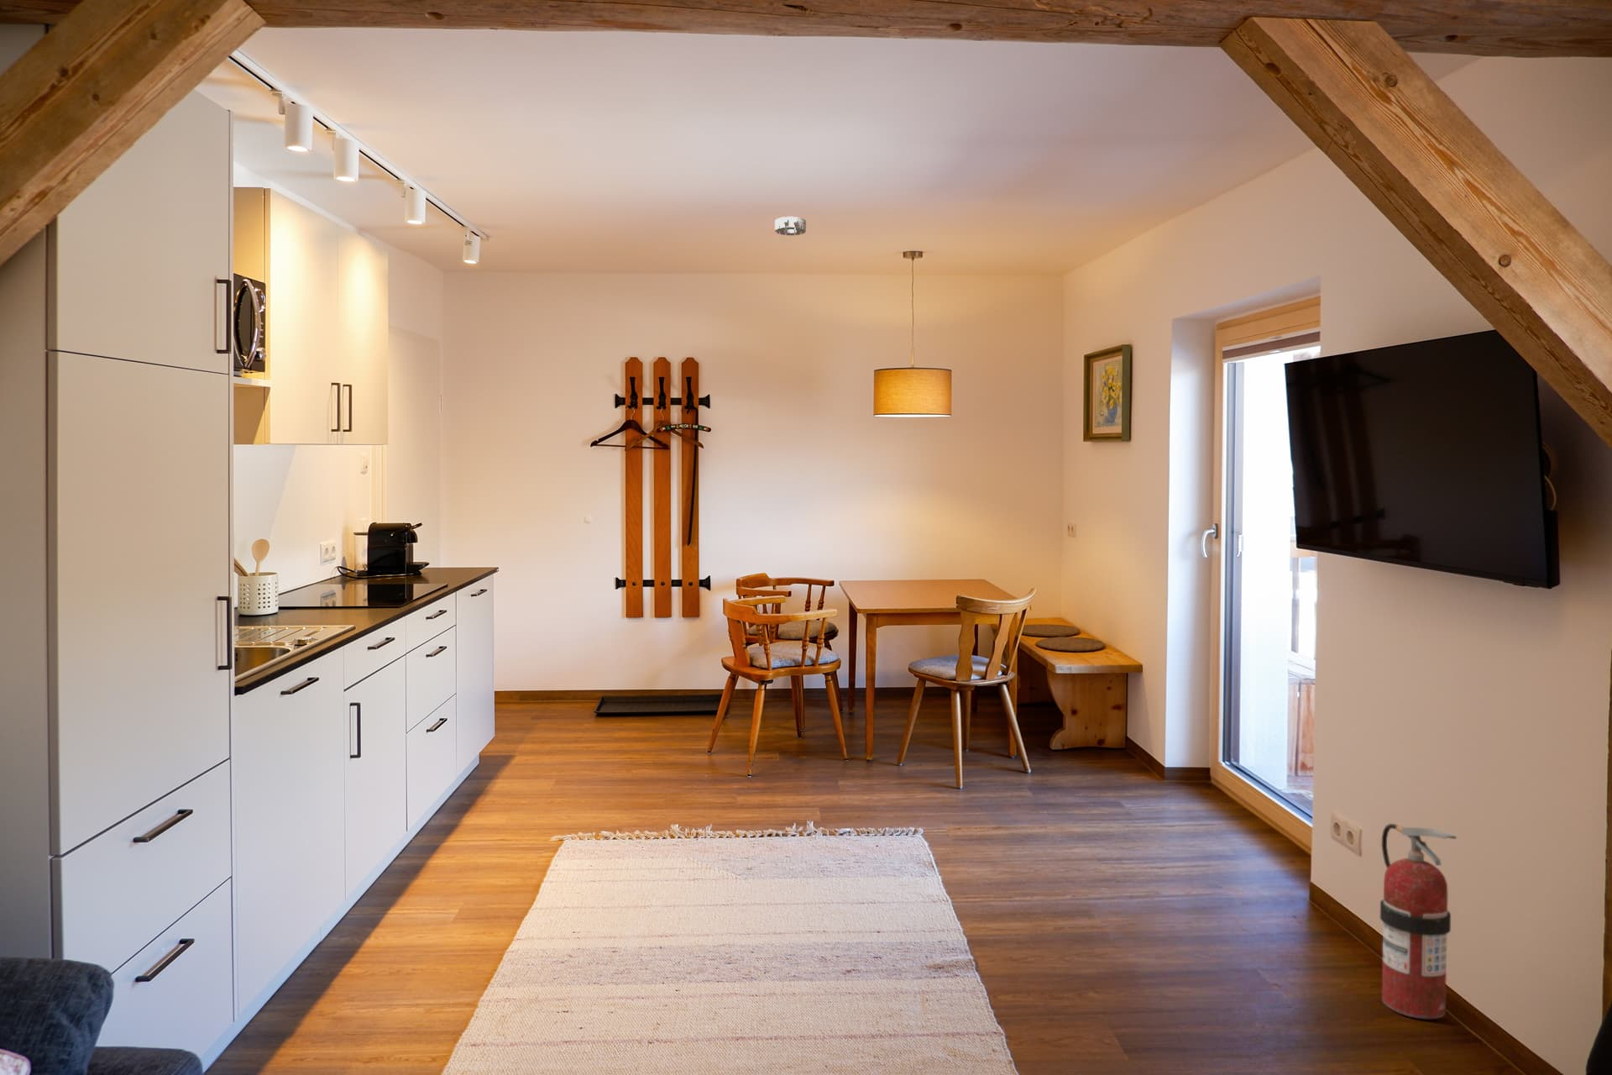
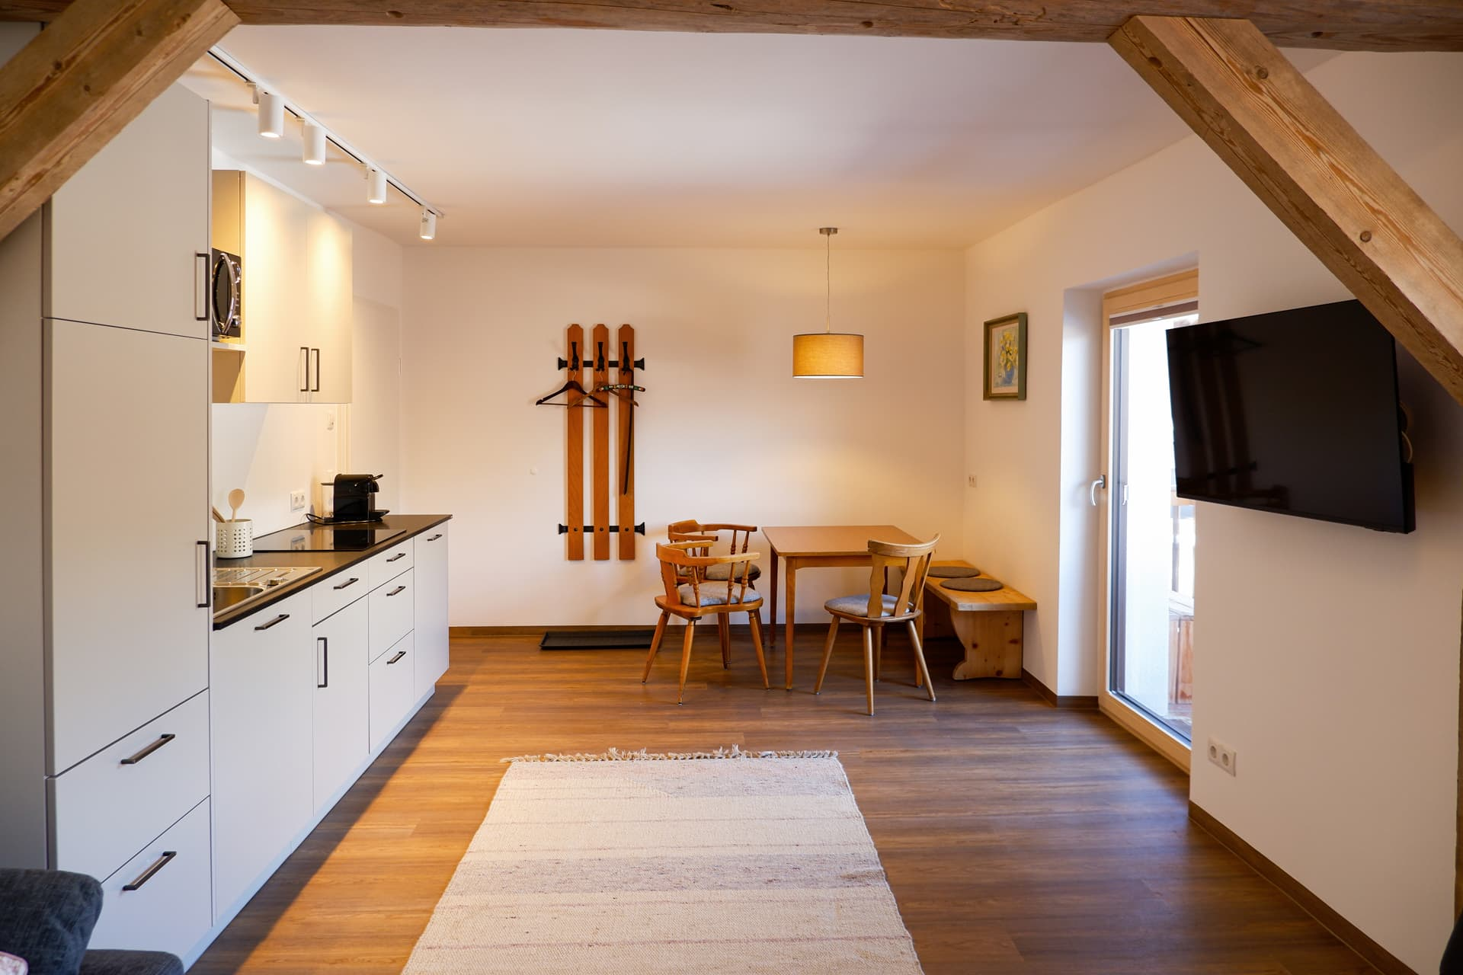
- fire extinguisher (1414, 912)
- smoke detector (790, 226)
